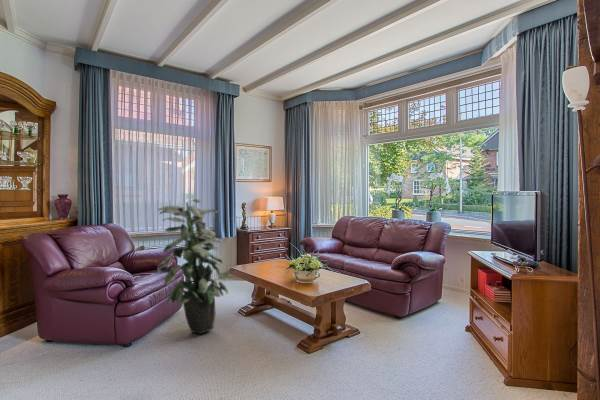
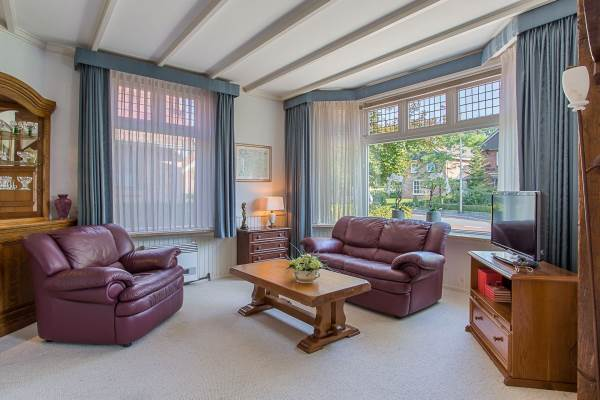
- indoor plant (193, 265)
